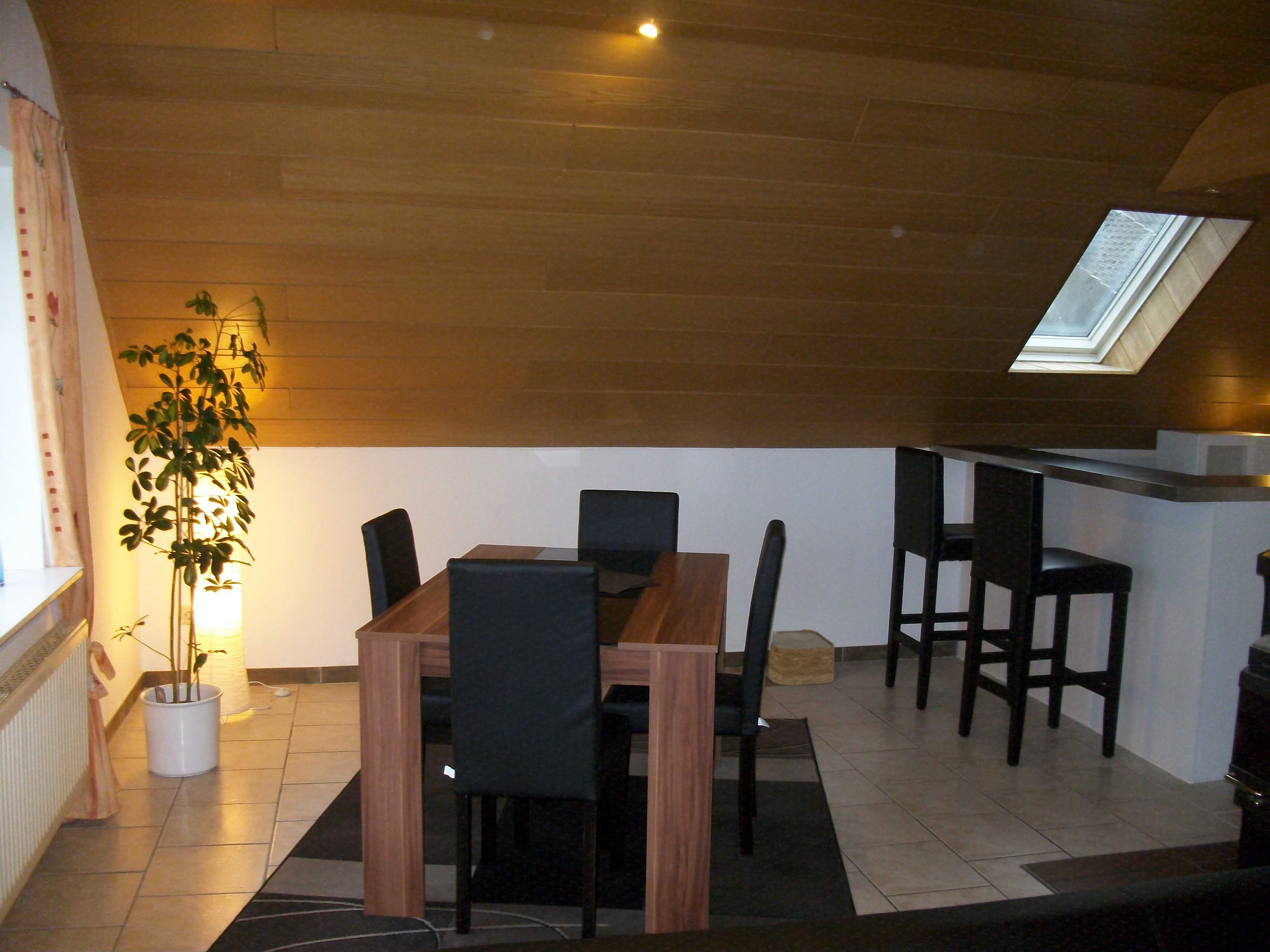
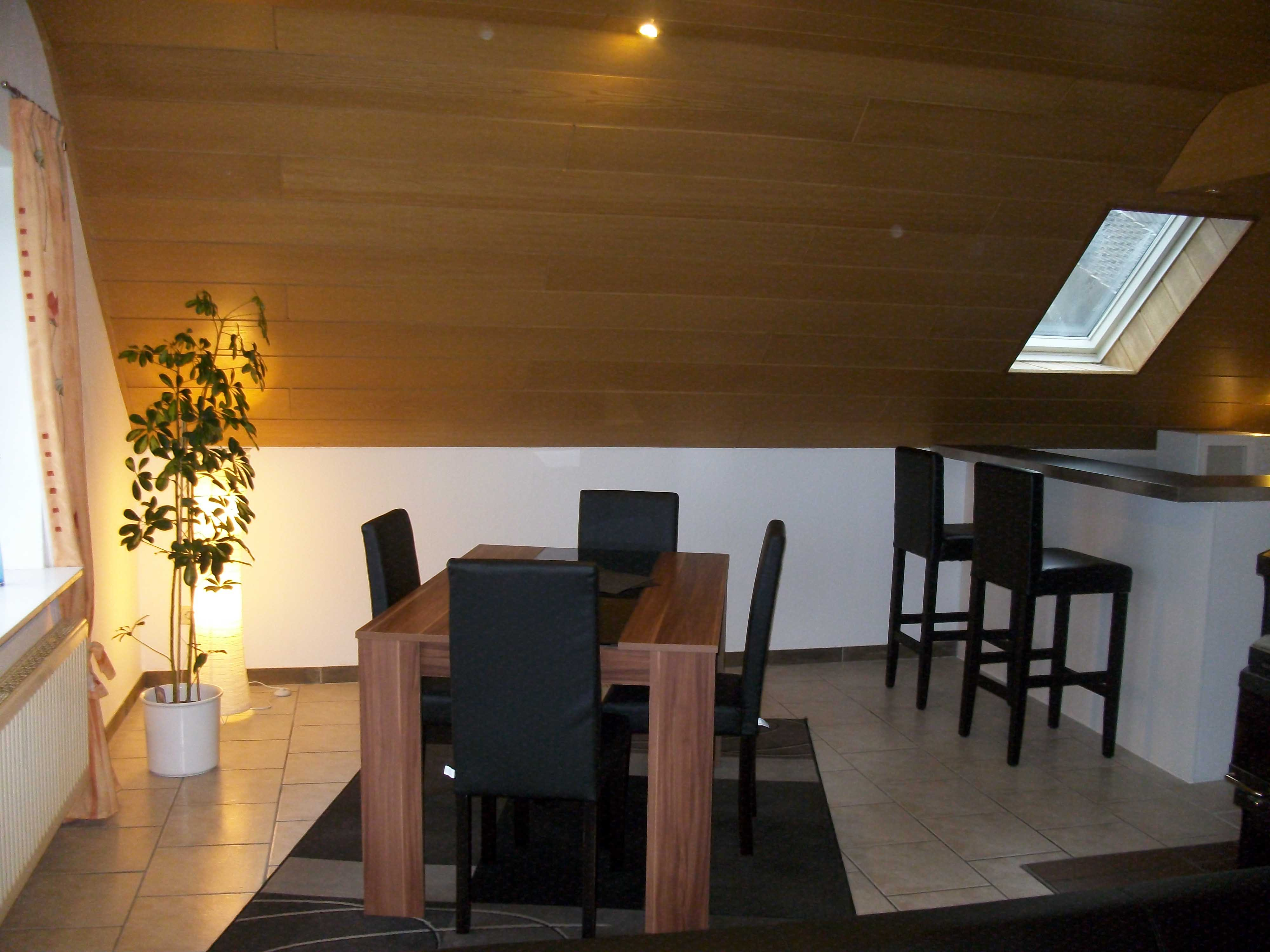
- woven basket (794, 656)
